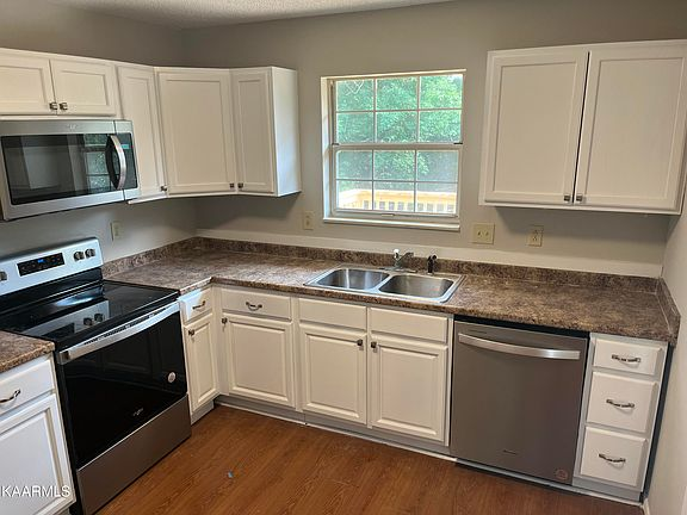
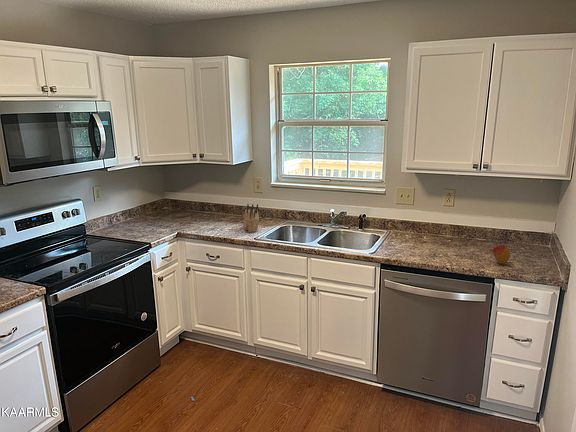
+ knife block (251, 215)
+ fruit (501, 254)
